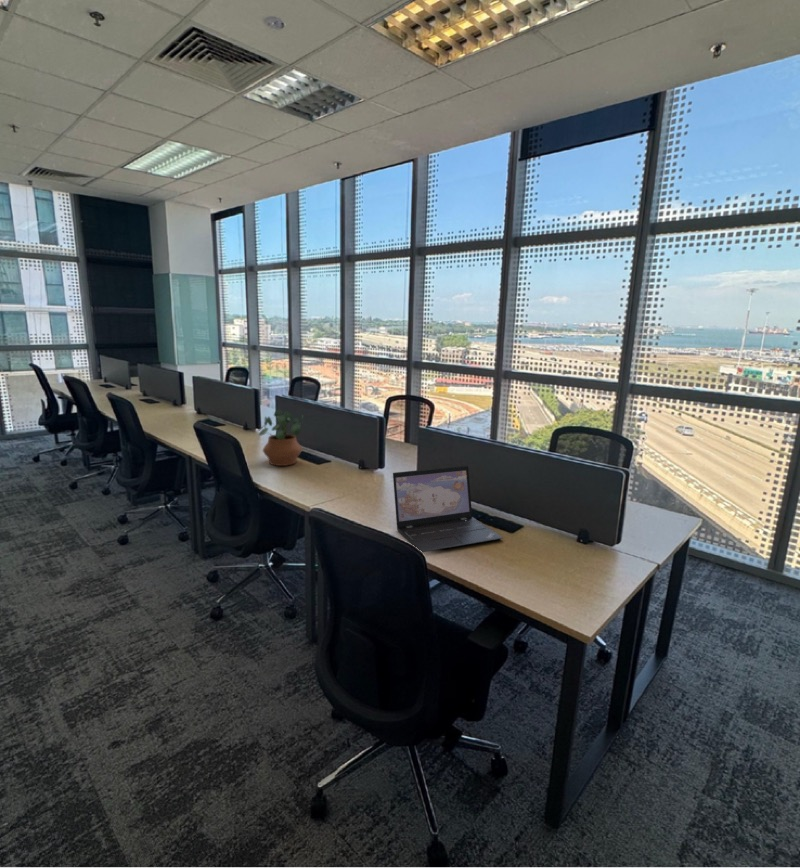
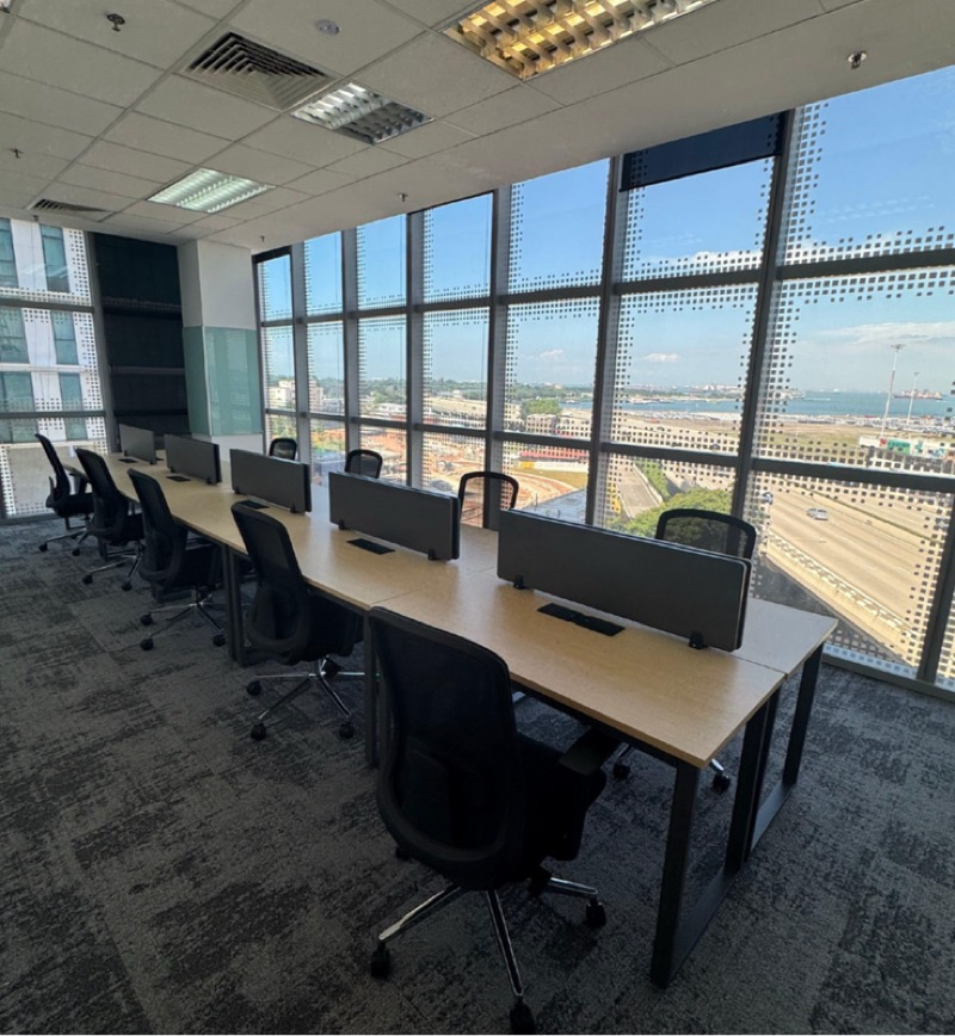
- laptop (446, 505)
- potted plant (278, 437)
